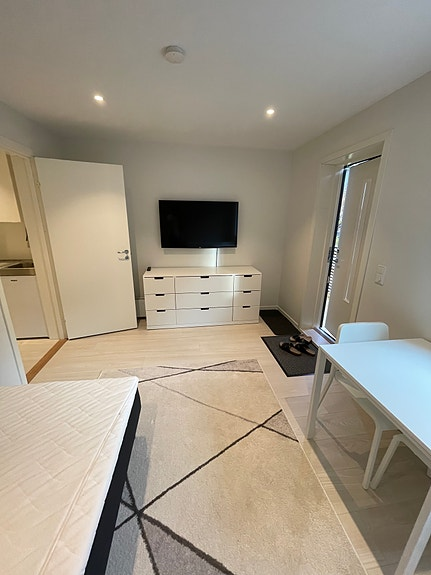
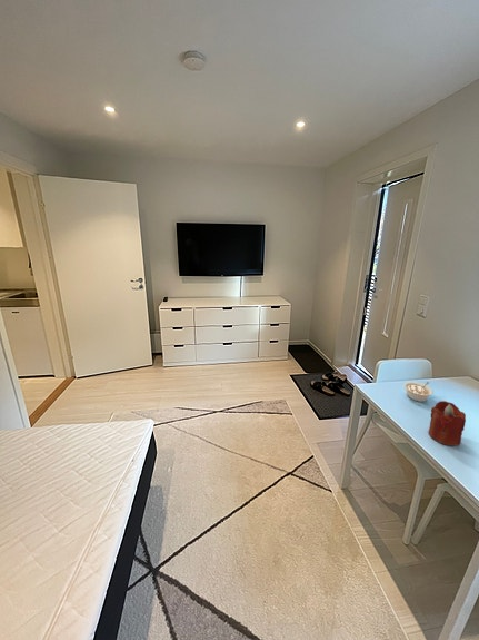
+ legume (417, 391)
+ candle (447, 421)
